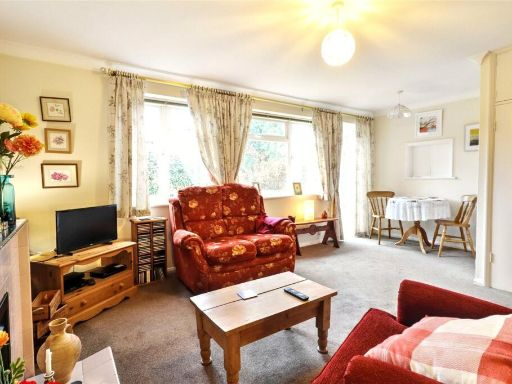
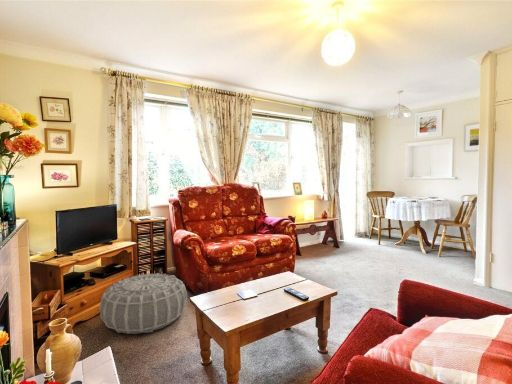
+ air purifier (145, 299)
